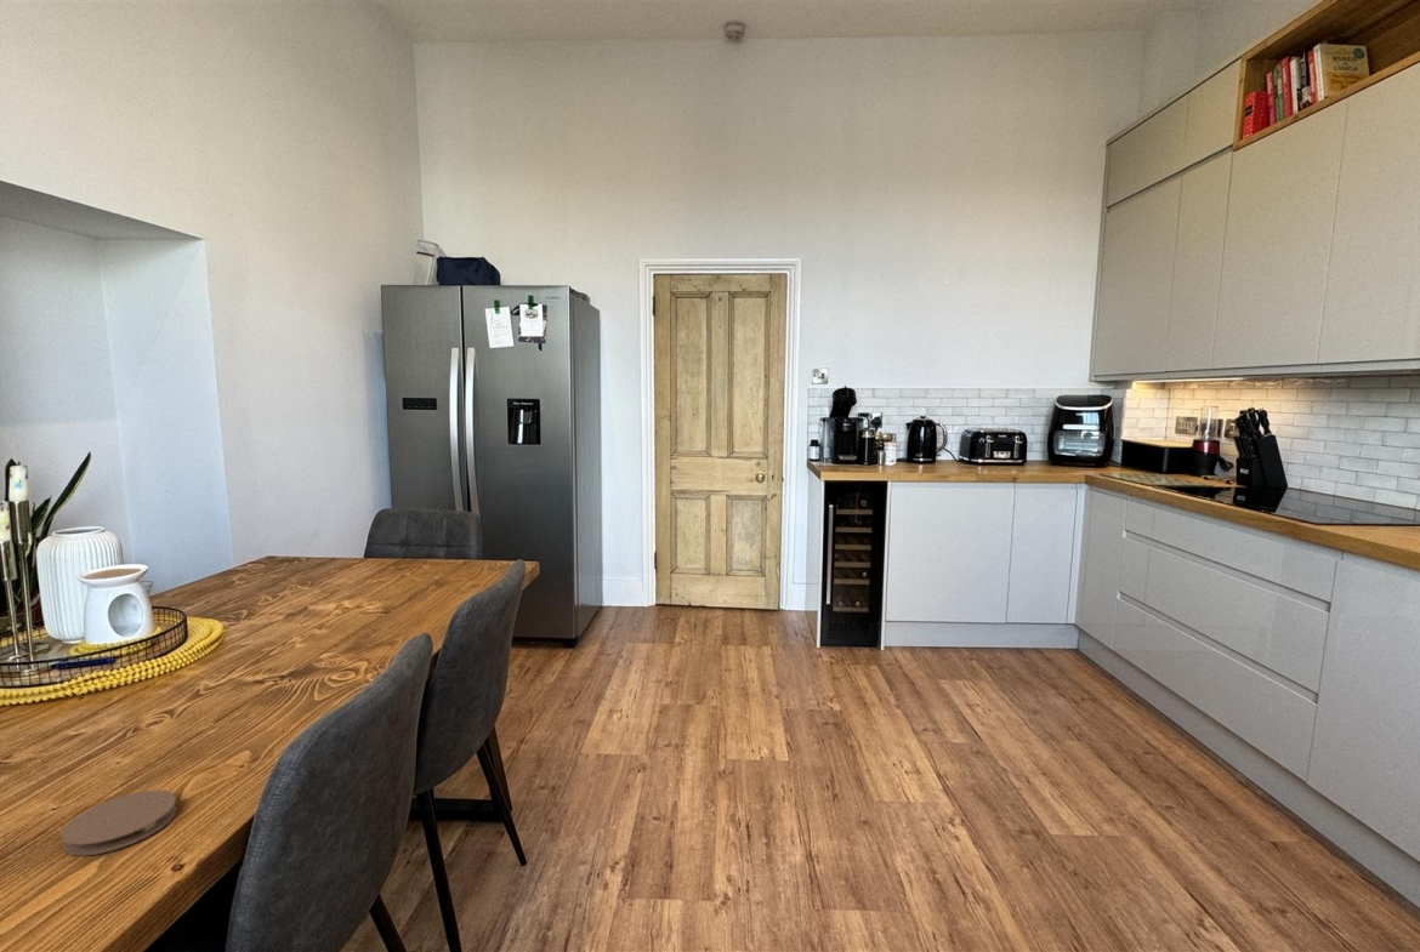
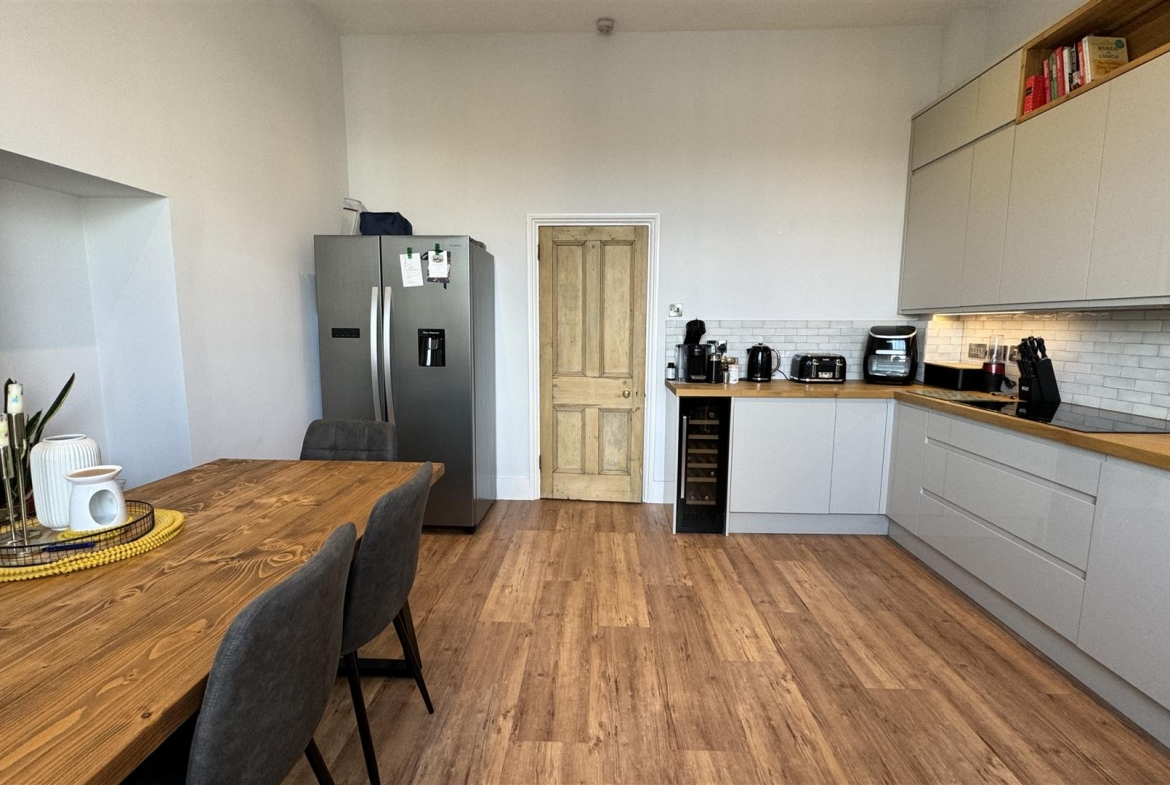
- coaster (120, 820)
